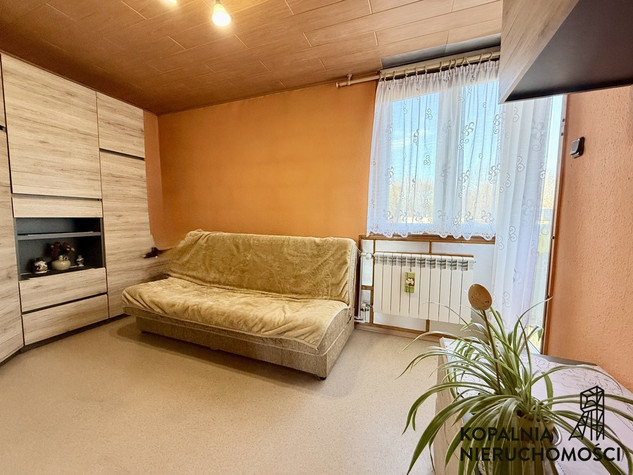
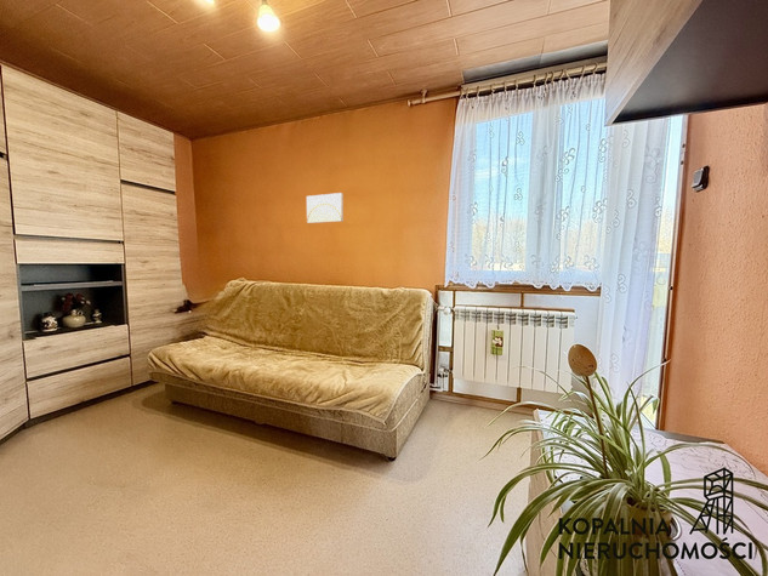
+ wall art (324, 209)
